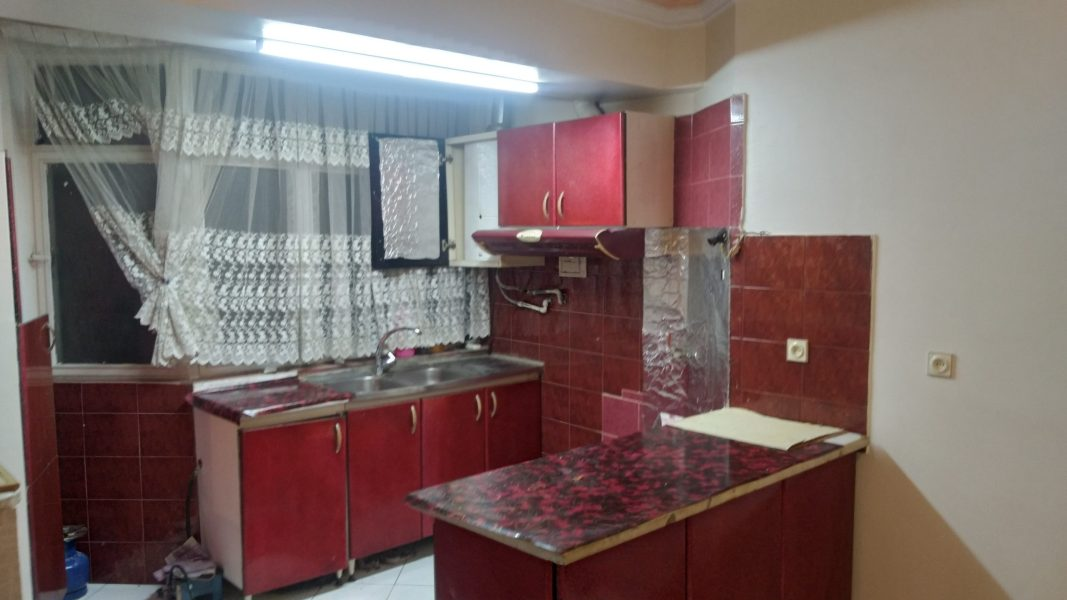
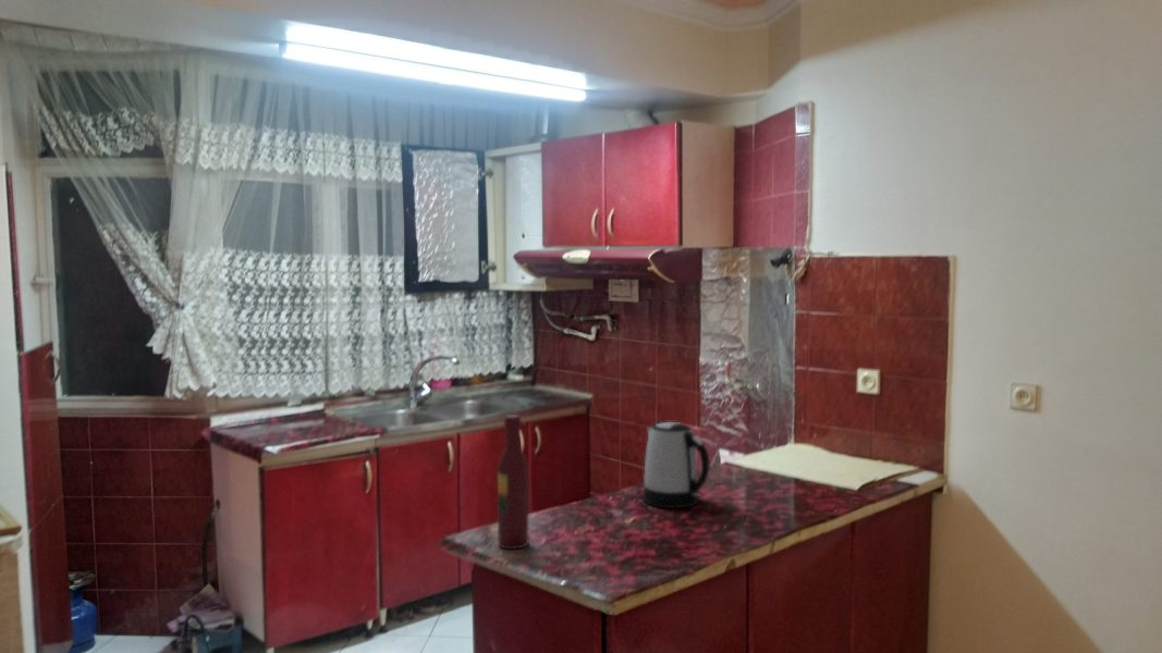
+ wine bottle (513, 480)
+ kettle (676, 464)
